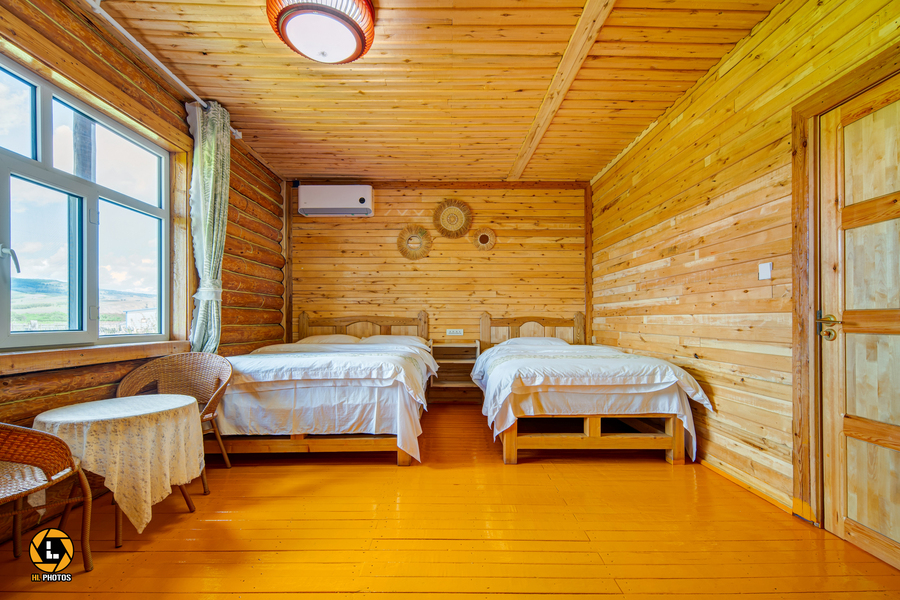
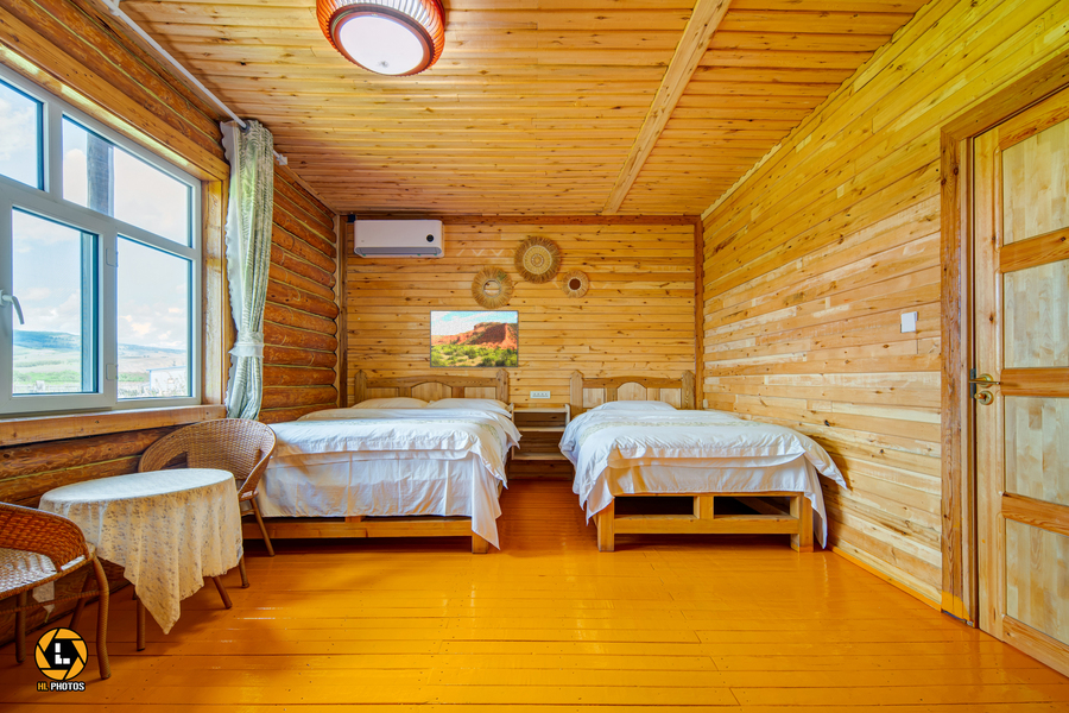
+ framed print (474, 339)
